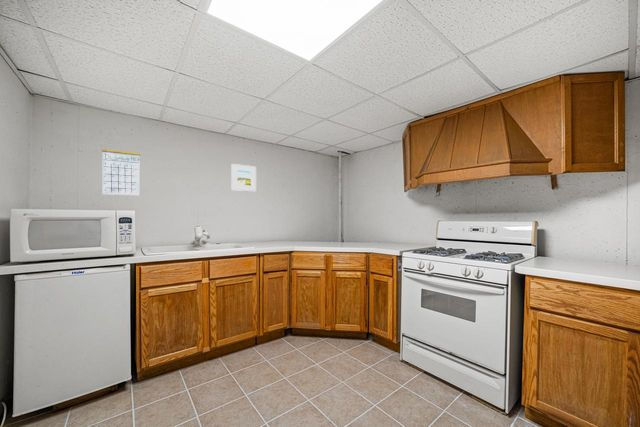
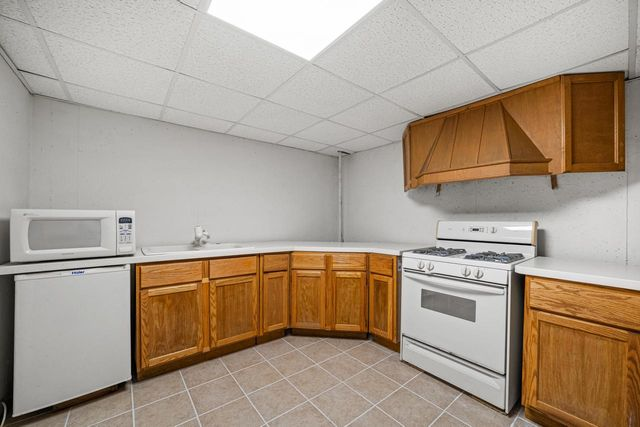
- calendar (121, 167)
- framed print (243, 177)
